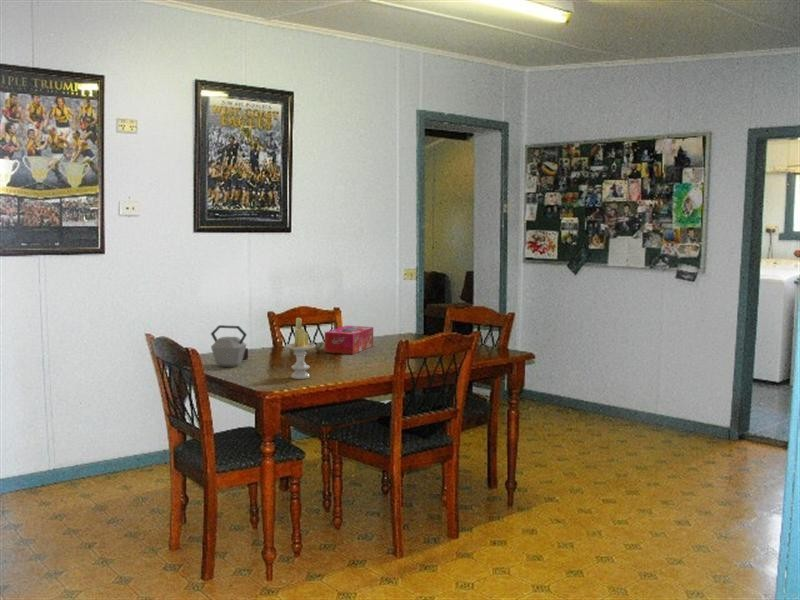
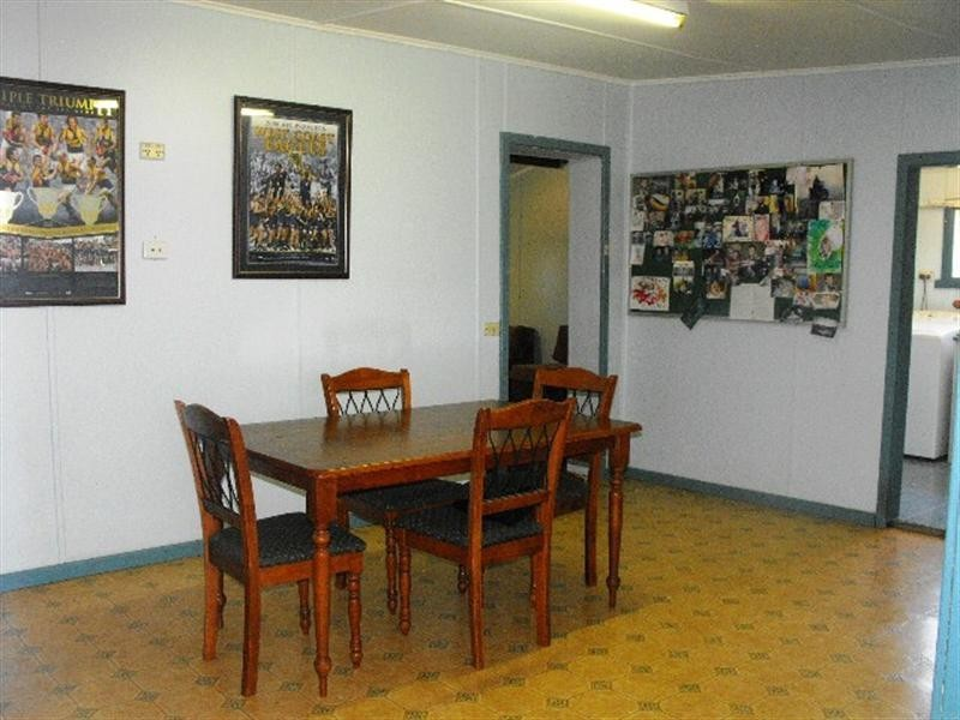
- tissue box (349, 339)
- candle (300, 347)
- kettle (234, 343)
